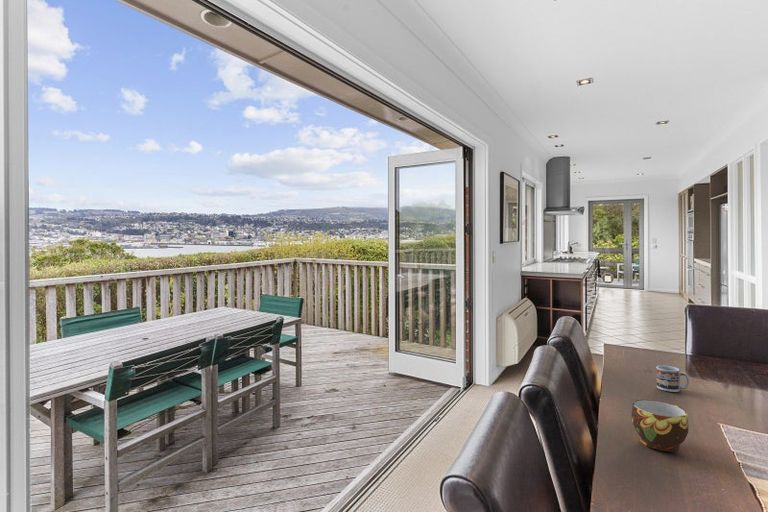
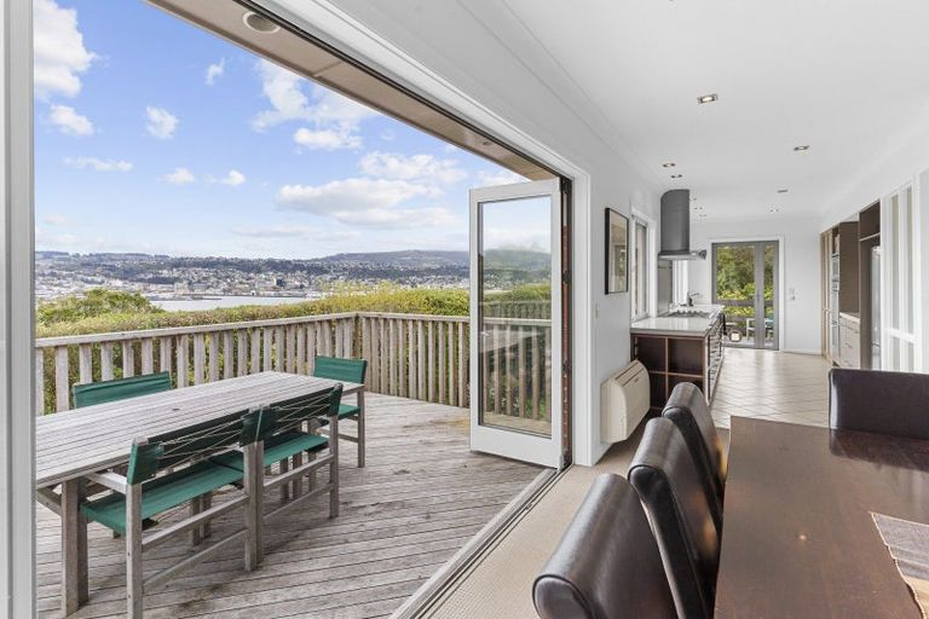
- cup (672, 379)
- cup (657, 424)
